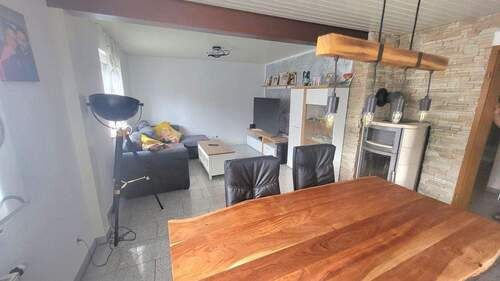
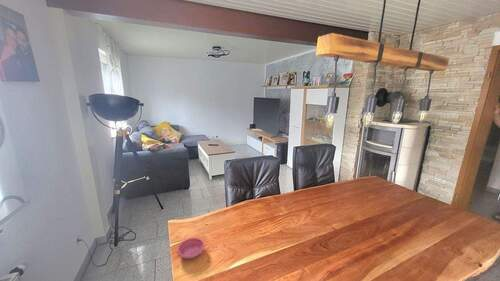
+ saucer (191, 249)
